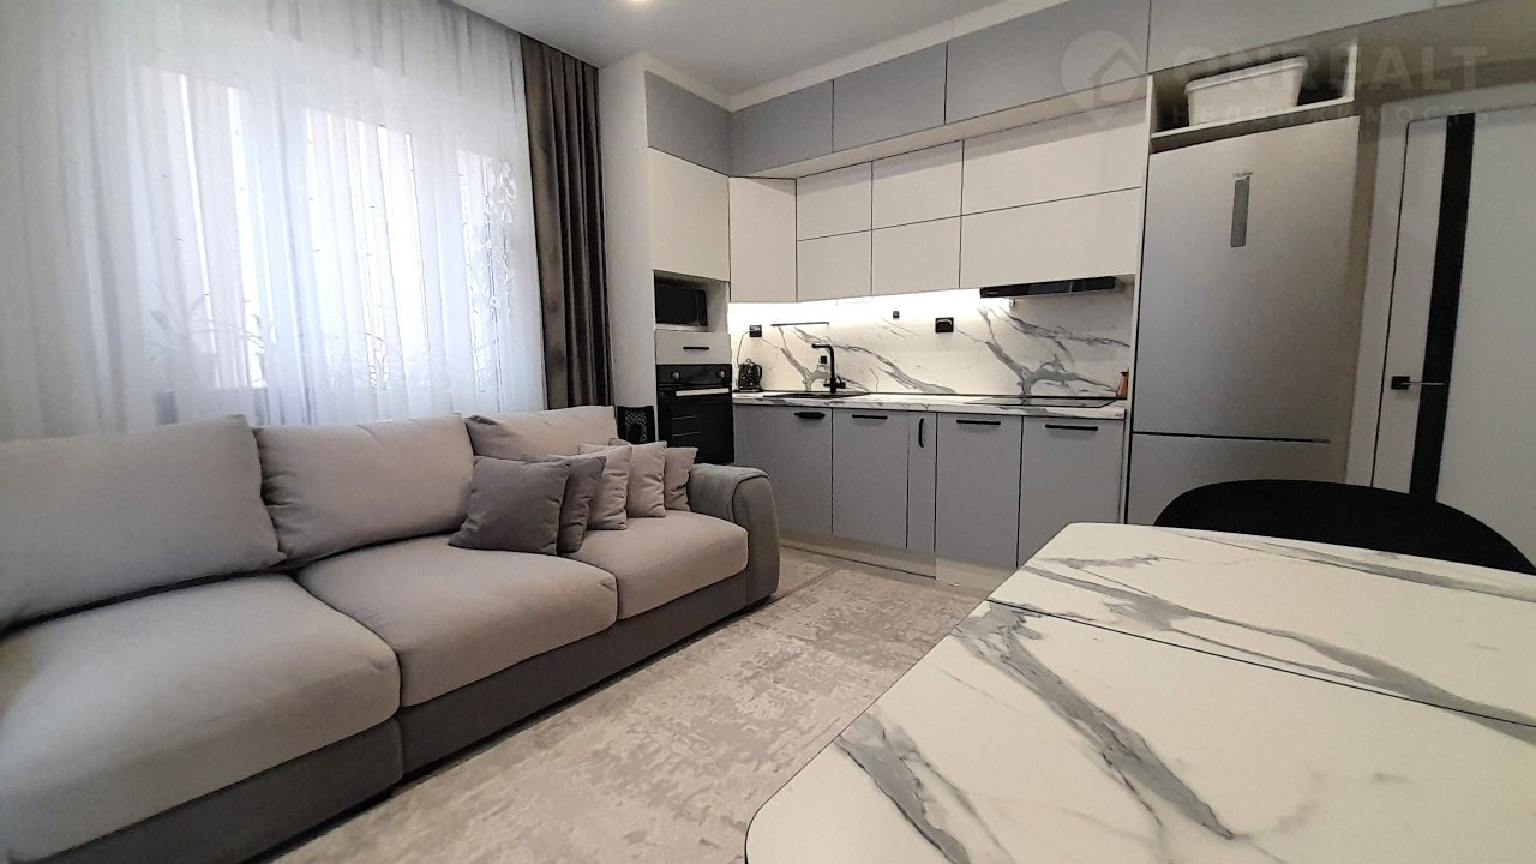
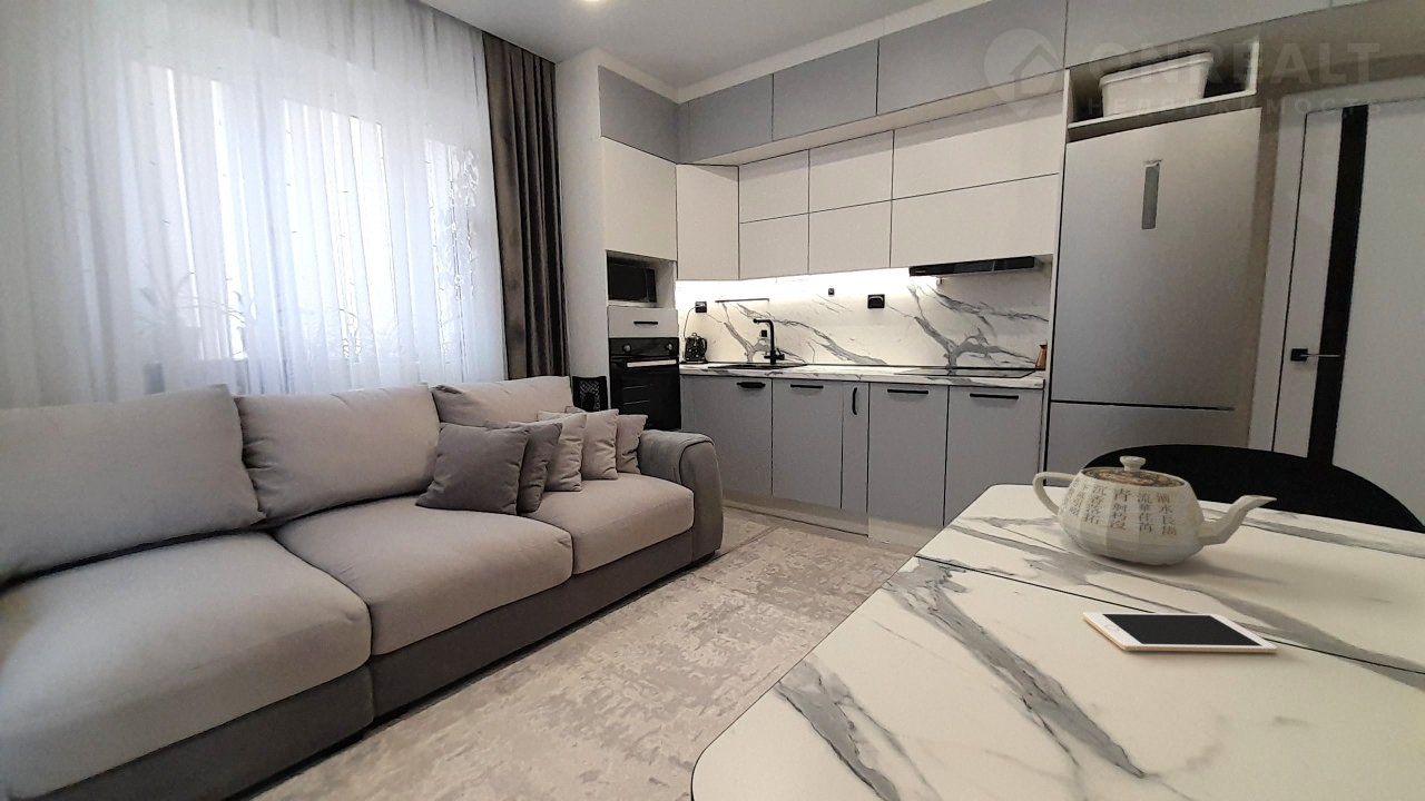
+ cell phone (1173, 631)
+ teapot (1137, 505)
